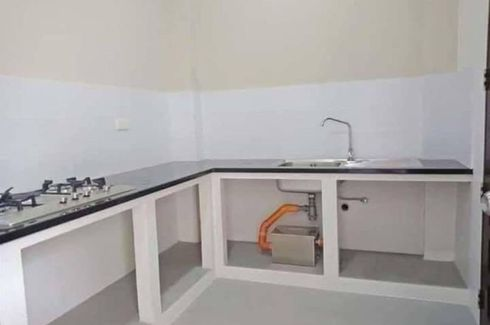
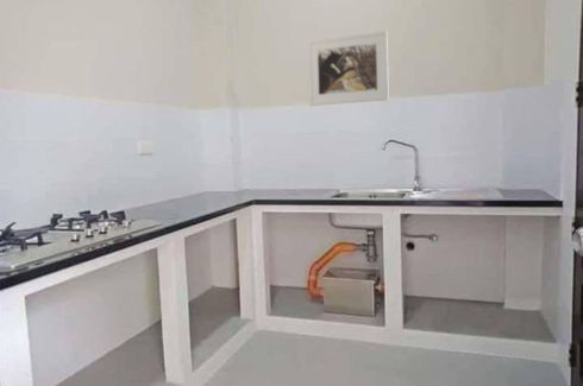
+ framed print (346, 69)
